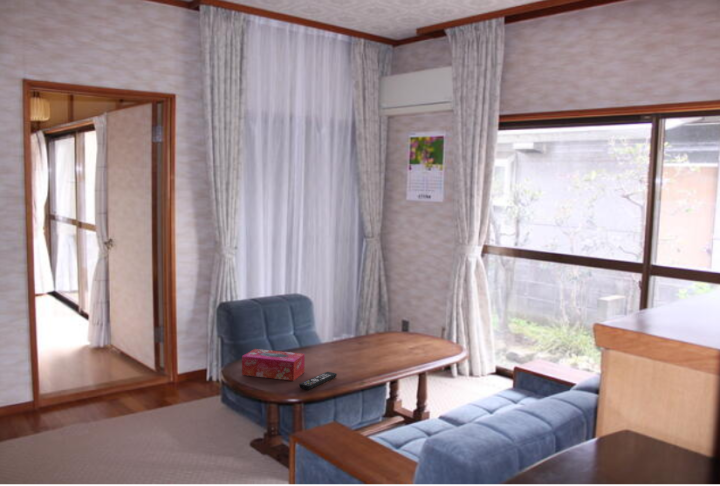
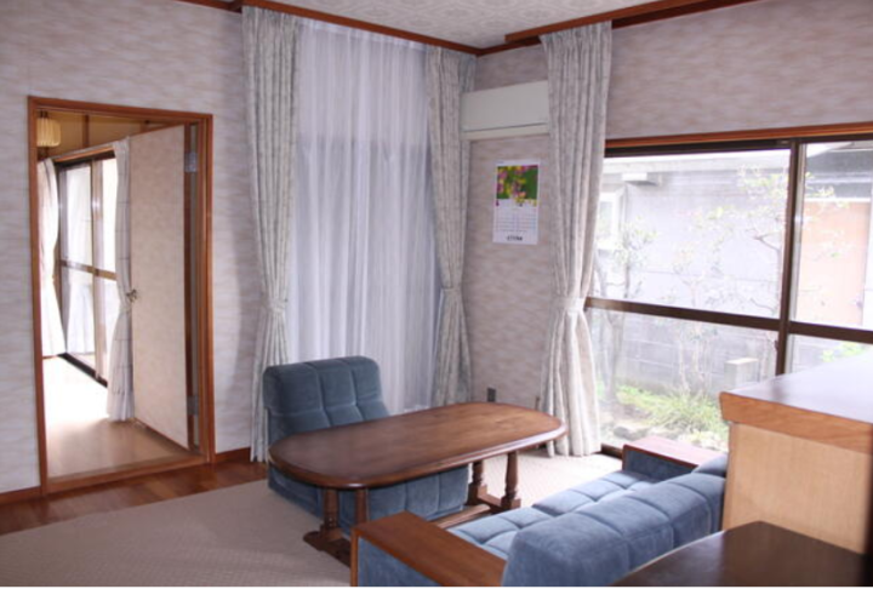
- remote control (318, 380)
- tissue box (273, 364)
